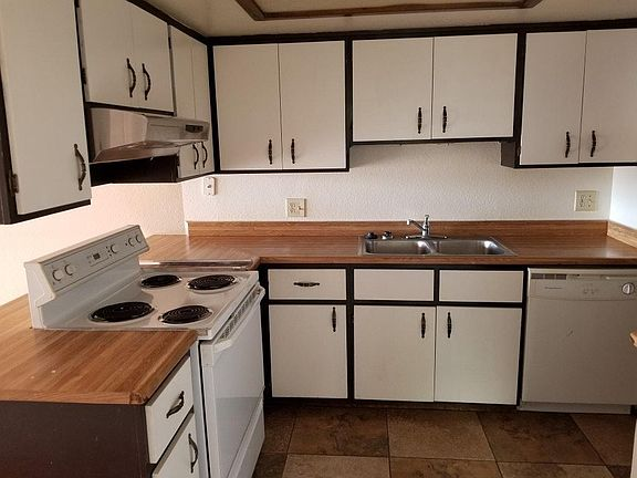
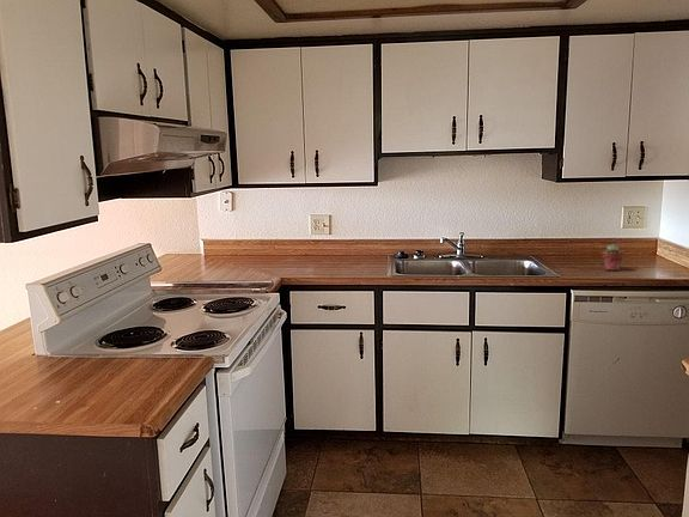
+ potted succulent (612, 256)
